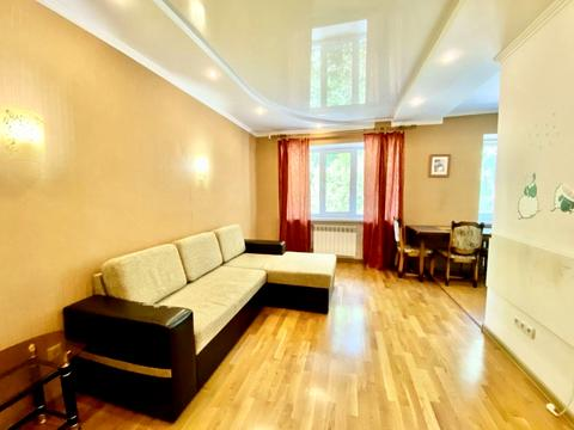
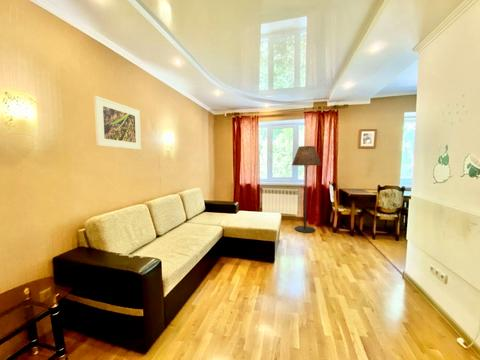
+ floor lamp (305, 188)
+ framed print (120, 126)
